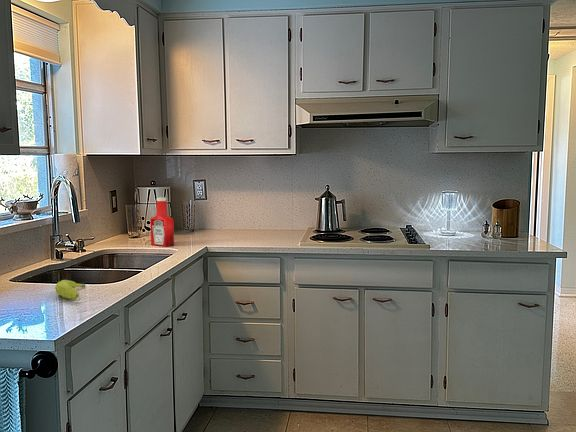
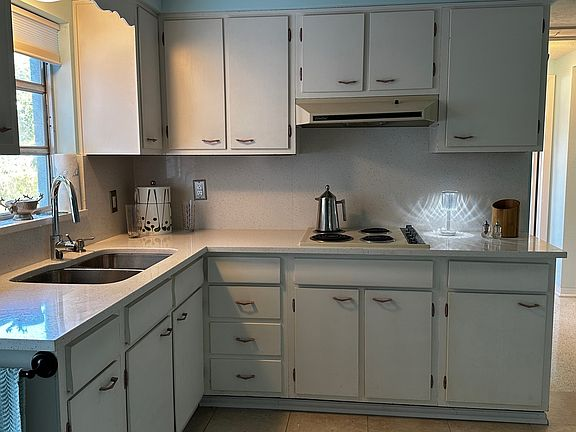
- soap bottle (161, 221)
- fruit (75, 287)
